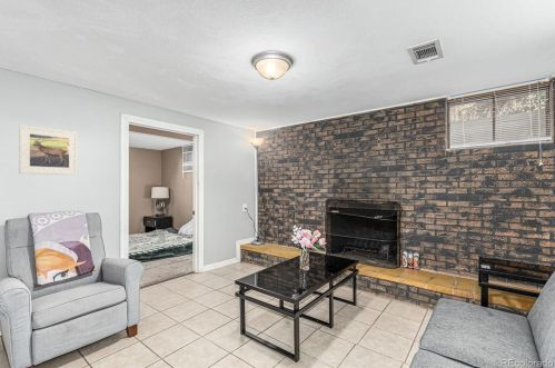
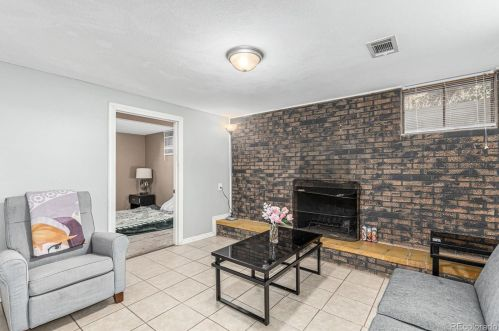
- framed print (50, 151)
